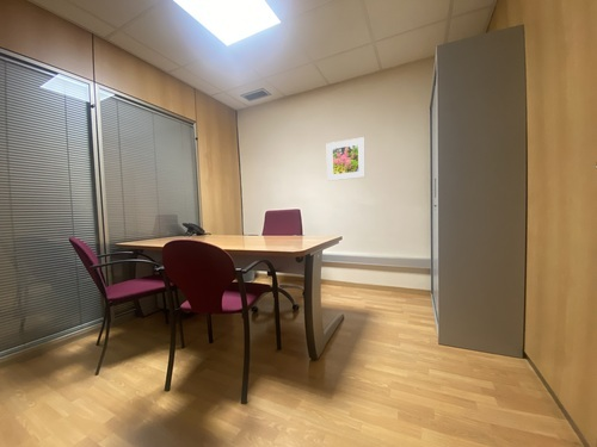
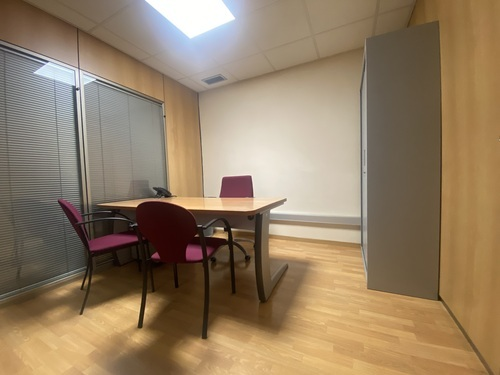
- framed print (345, 160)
